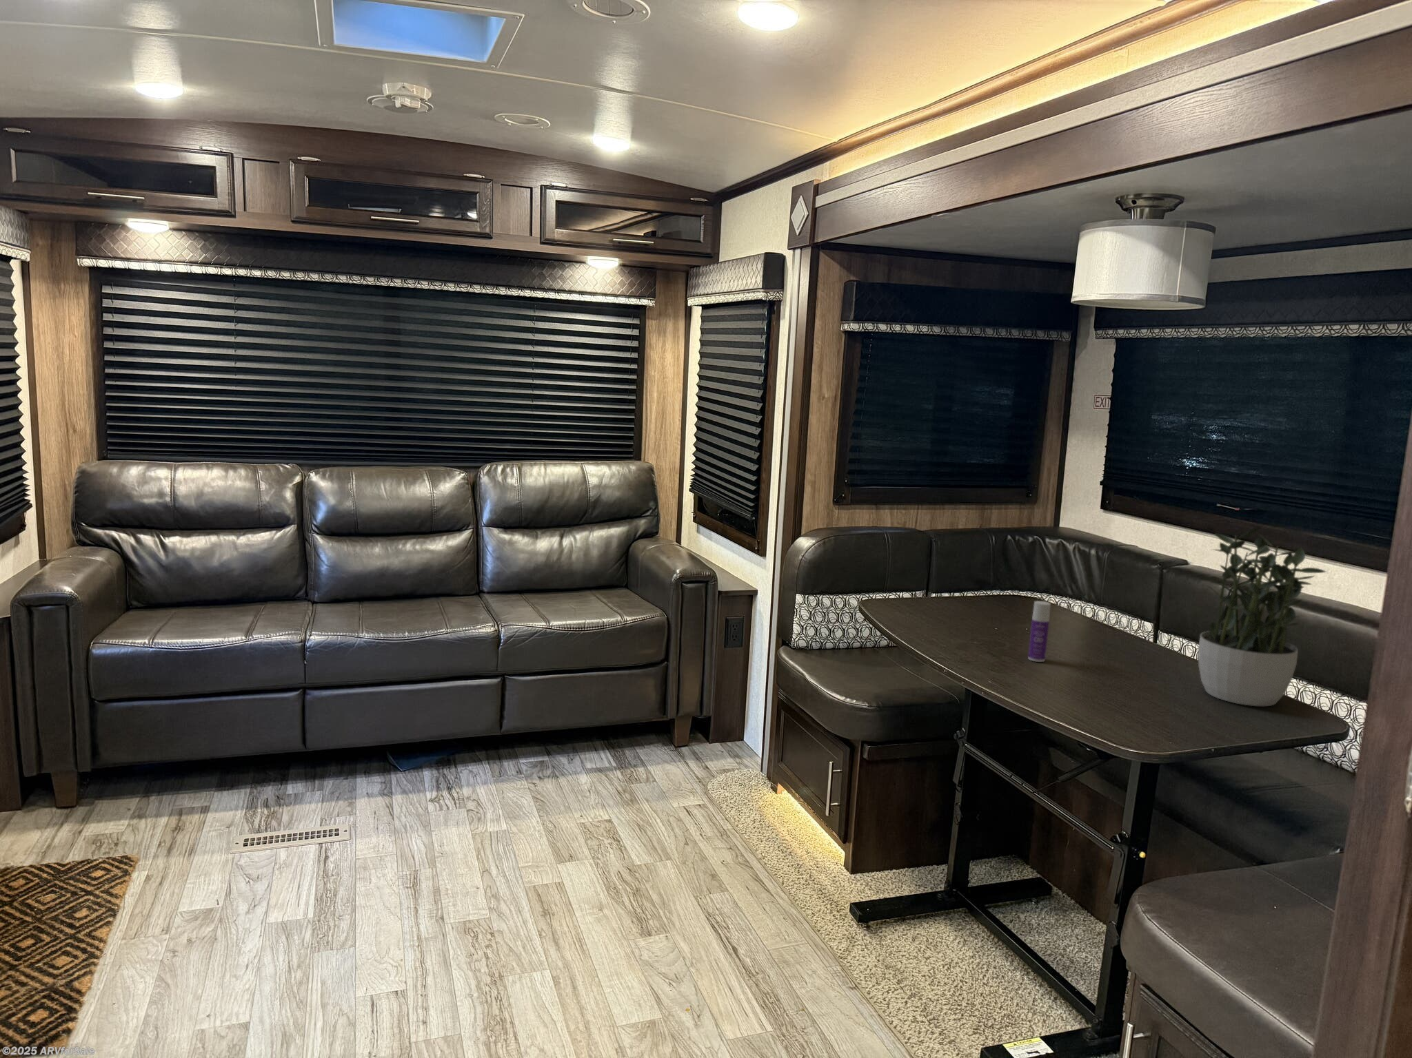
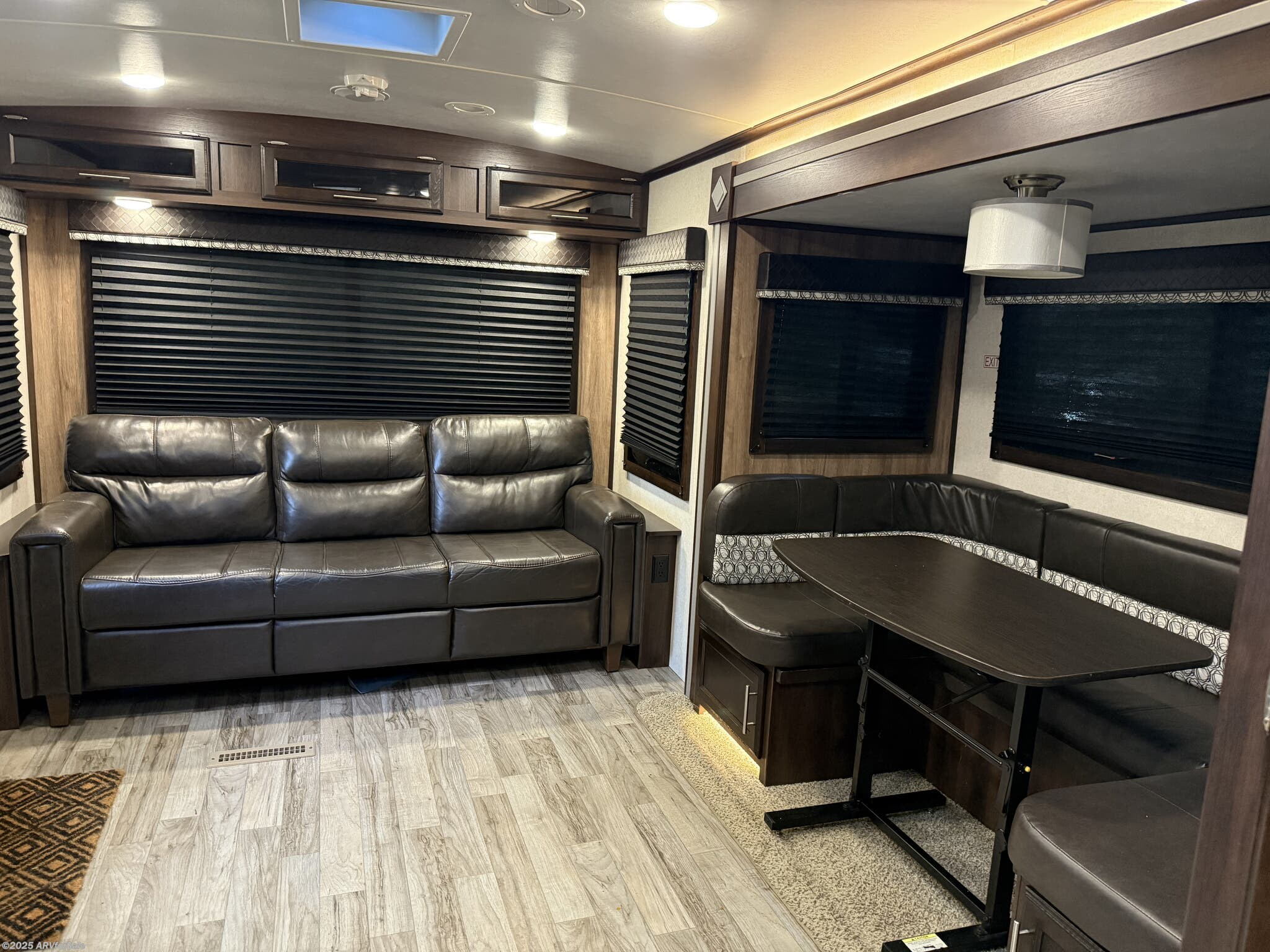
- potted plant (1259, 613)
- bottle (1040, 631)
